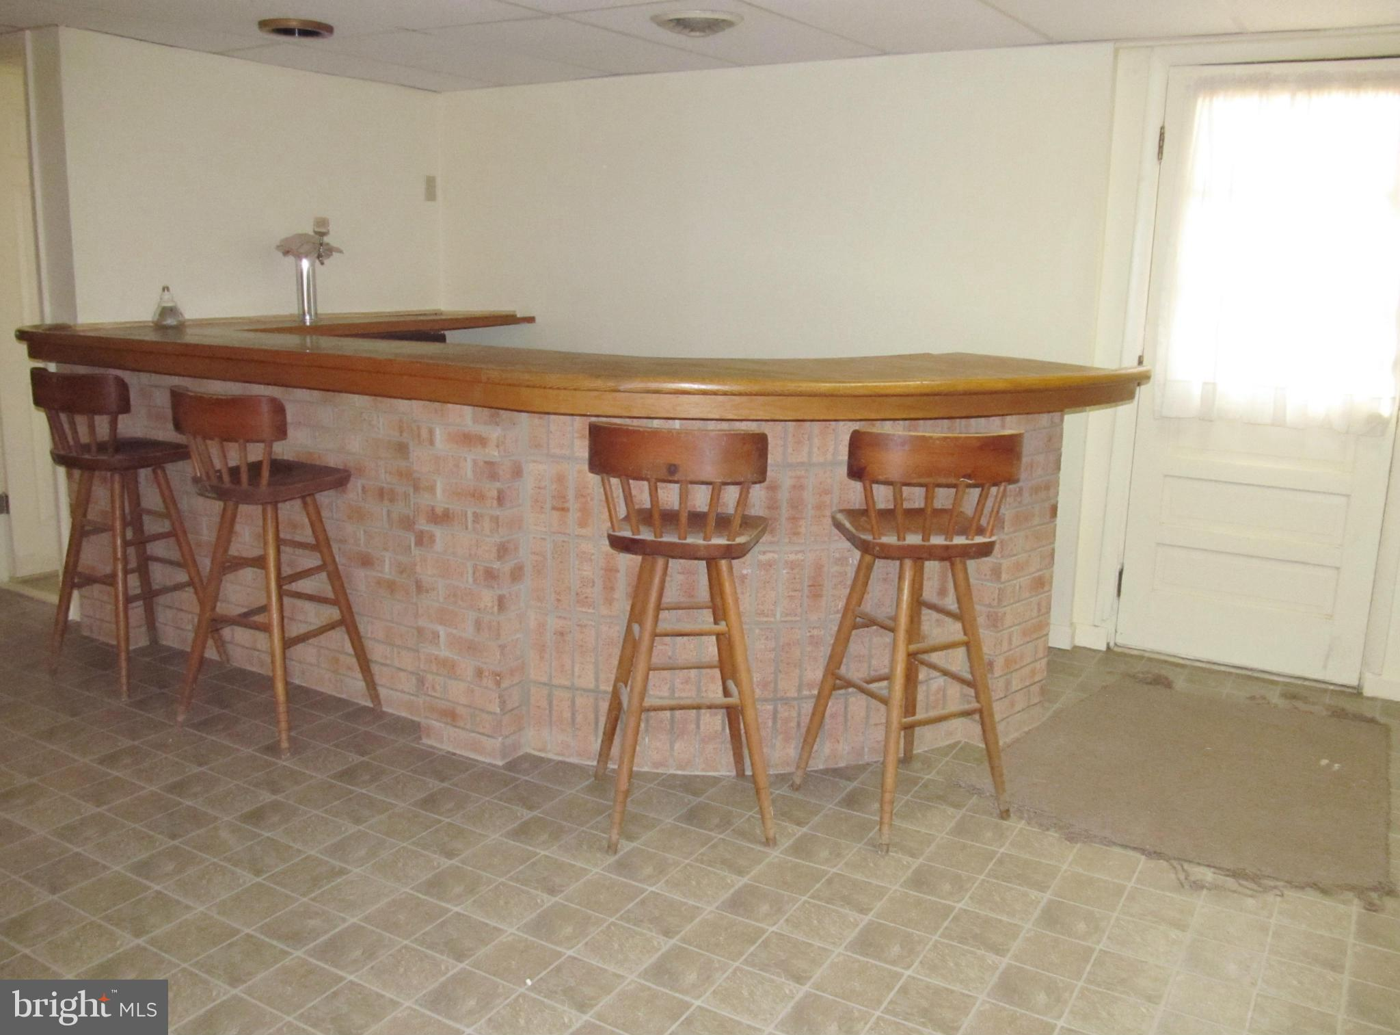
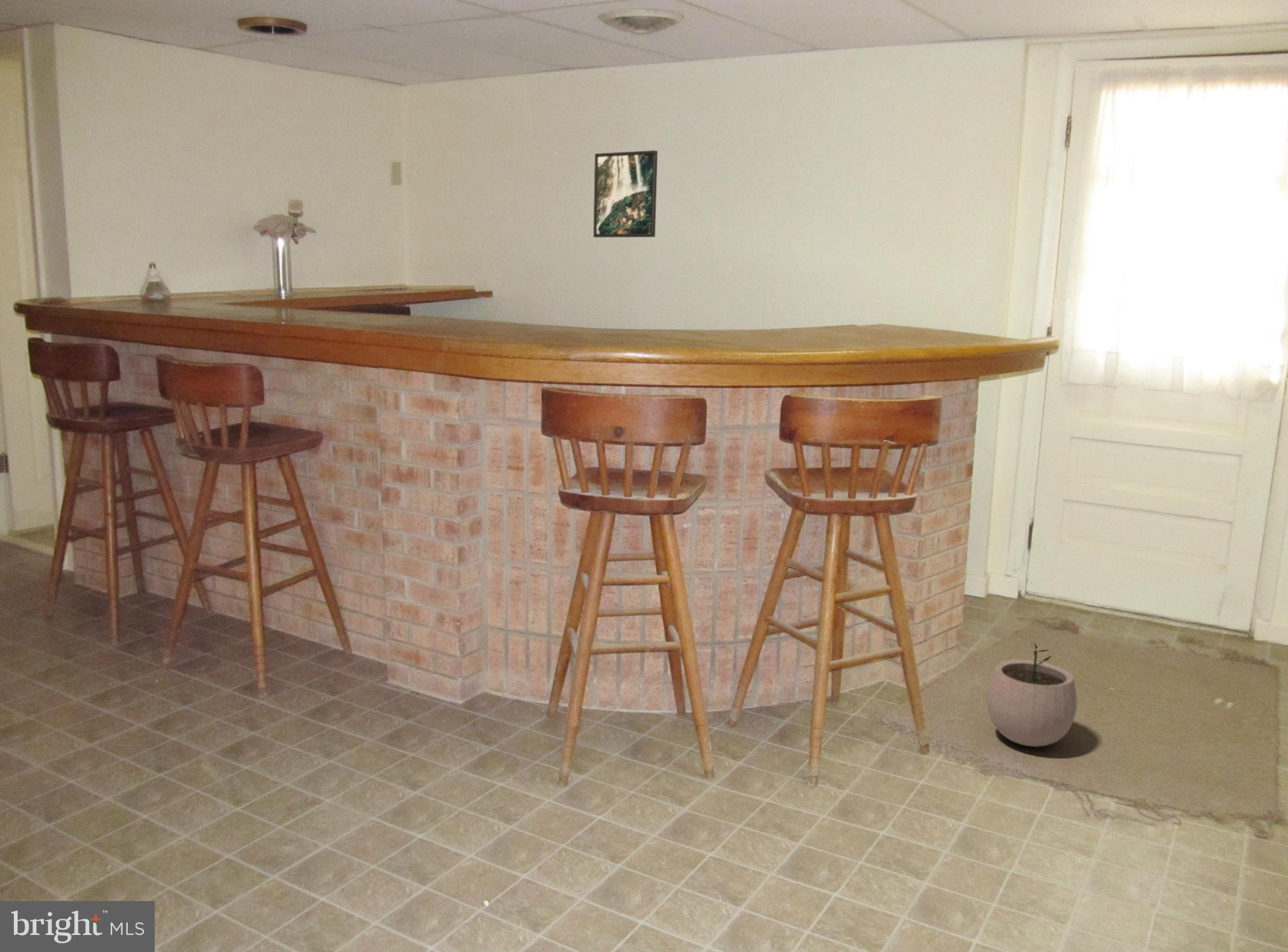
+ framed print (625, 194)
+ plant pot (1032, 692)
